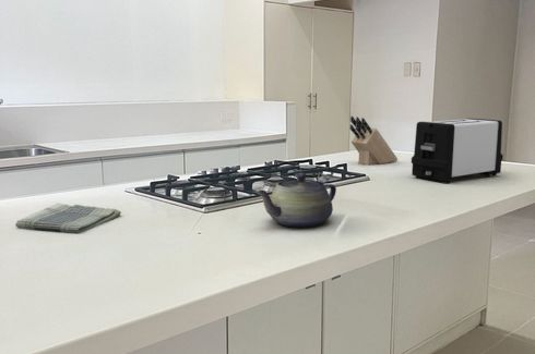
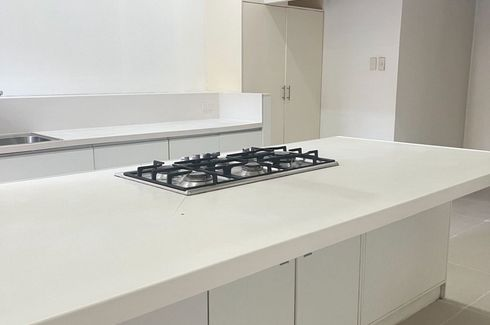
- teapot (297, 198)
- dish towel (71, 216)
- toaster (457, 148)
- knife block (372, 138)
